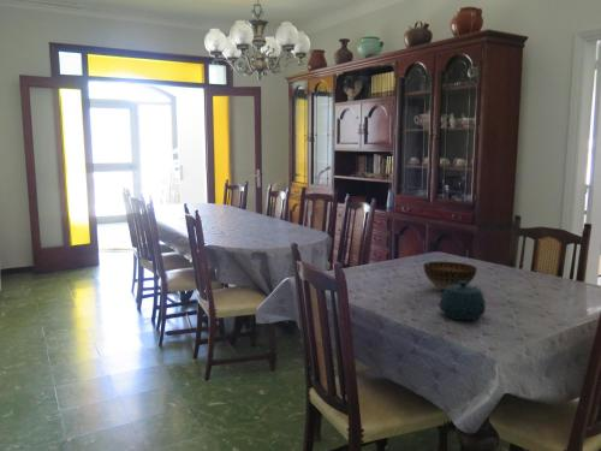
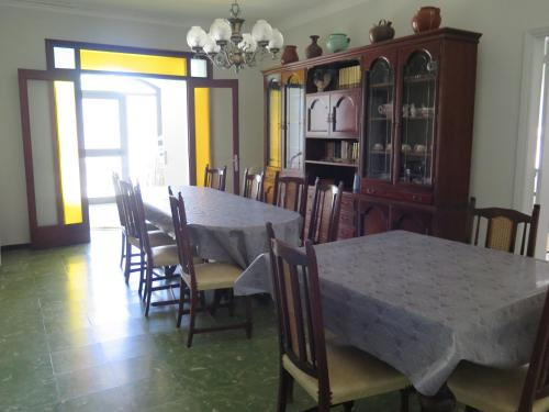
- bowl (448, 277)
- teapot (463, 298)
